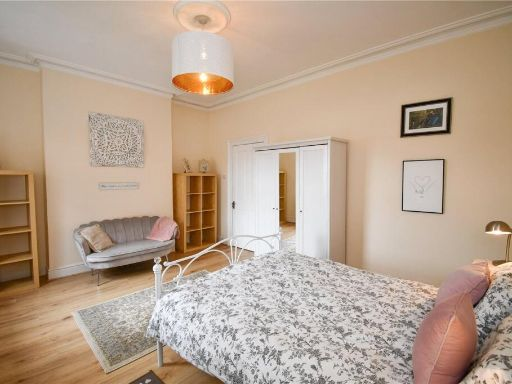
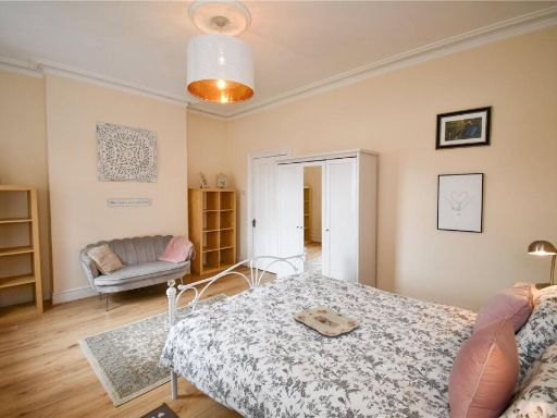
+ serving tray (325, 320)
